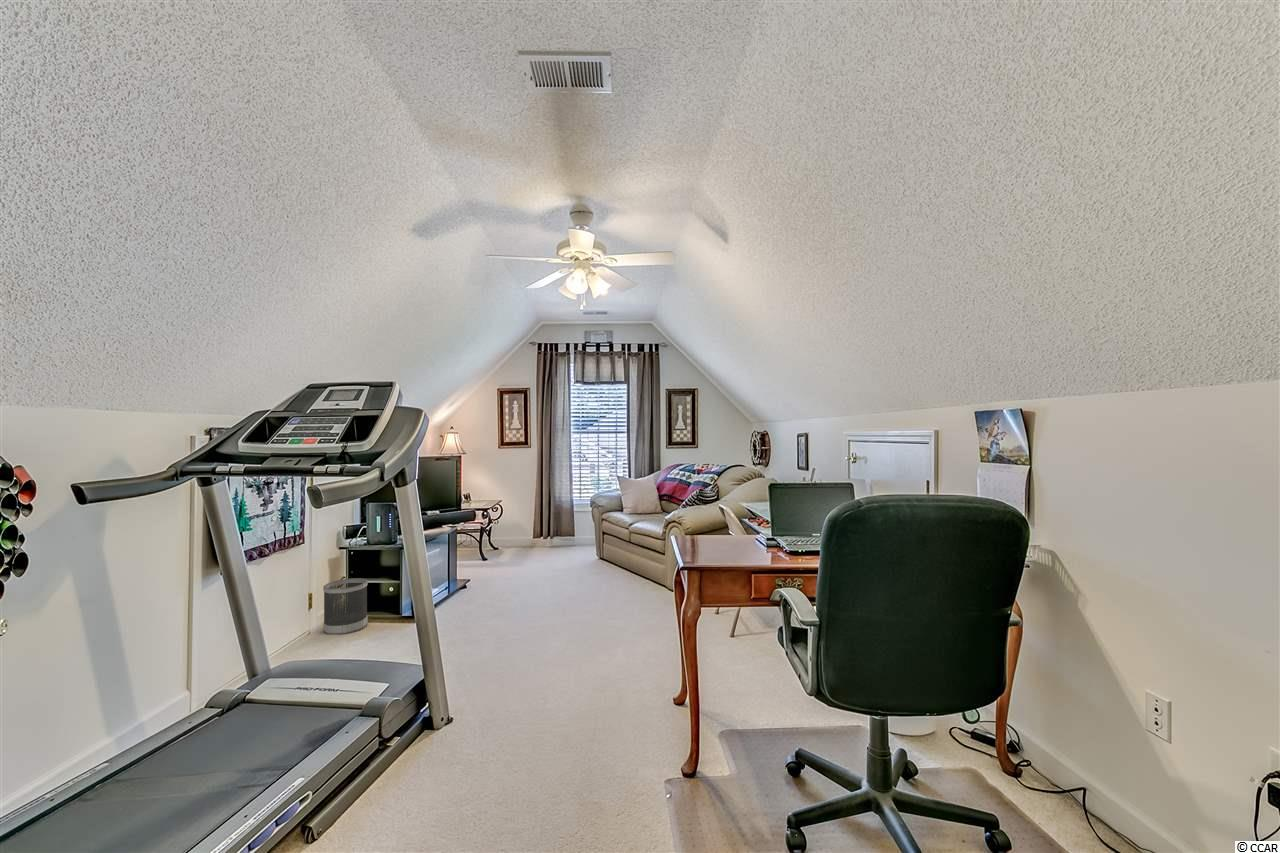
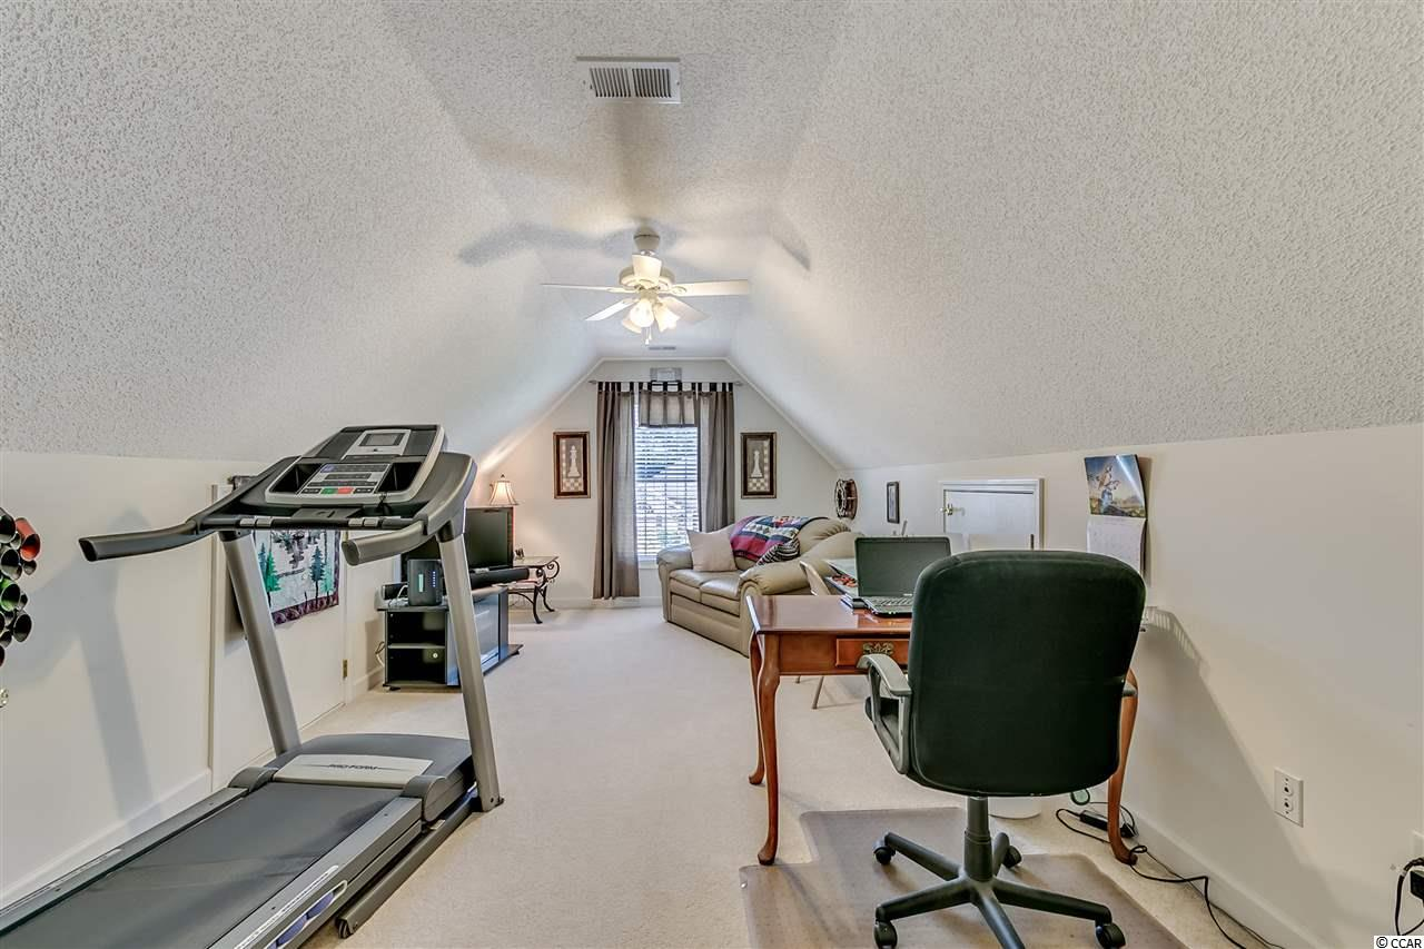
- wastebasket (346, 605)
